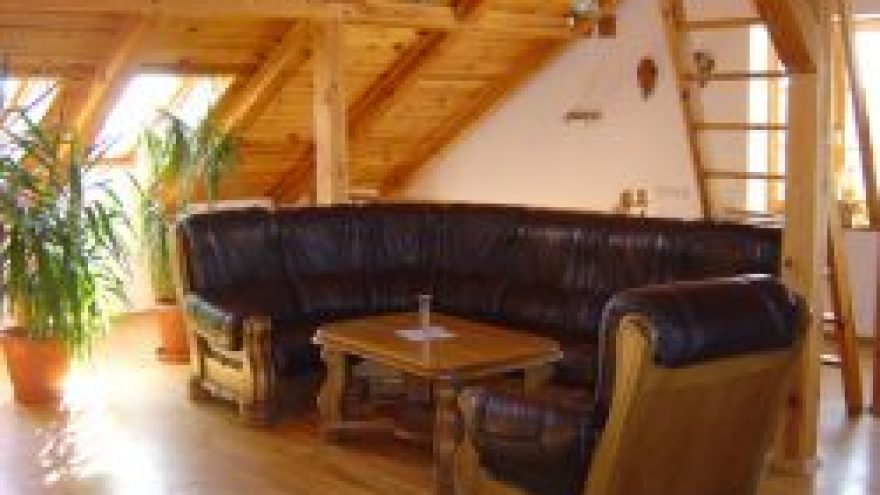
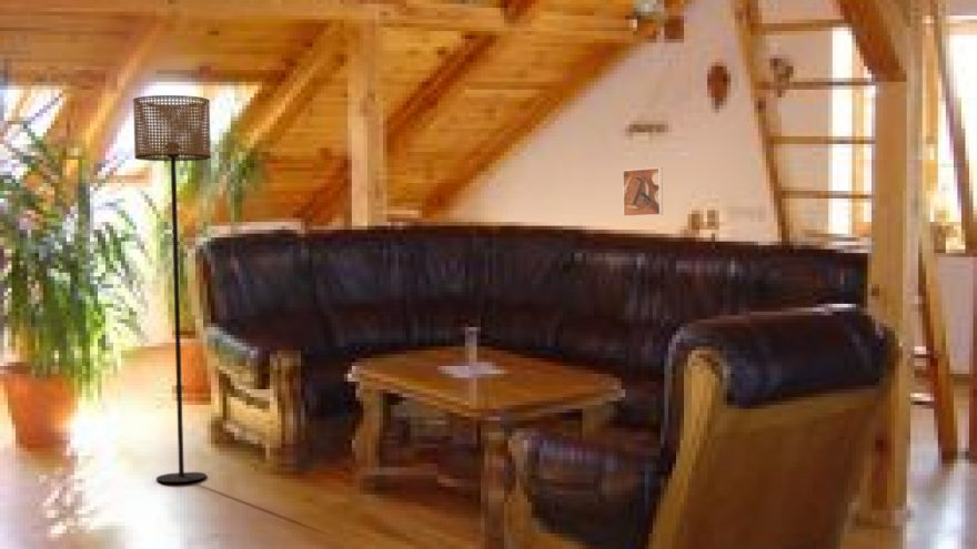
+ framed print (642, 192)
+ floor lamp (177, 289)
